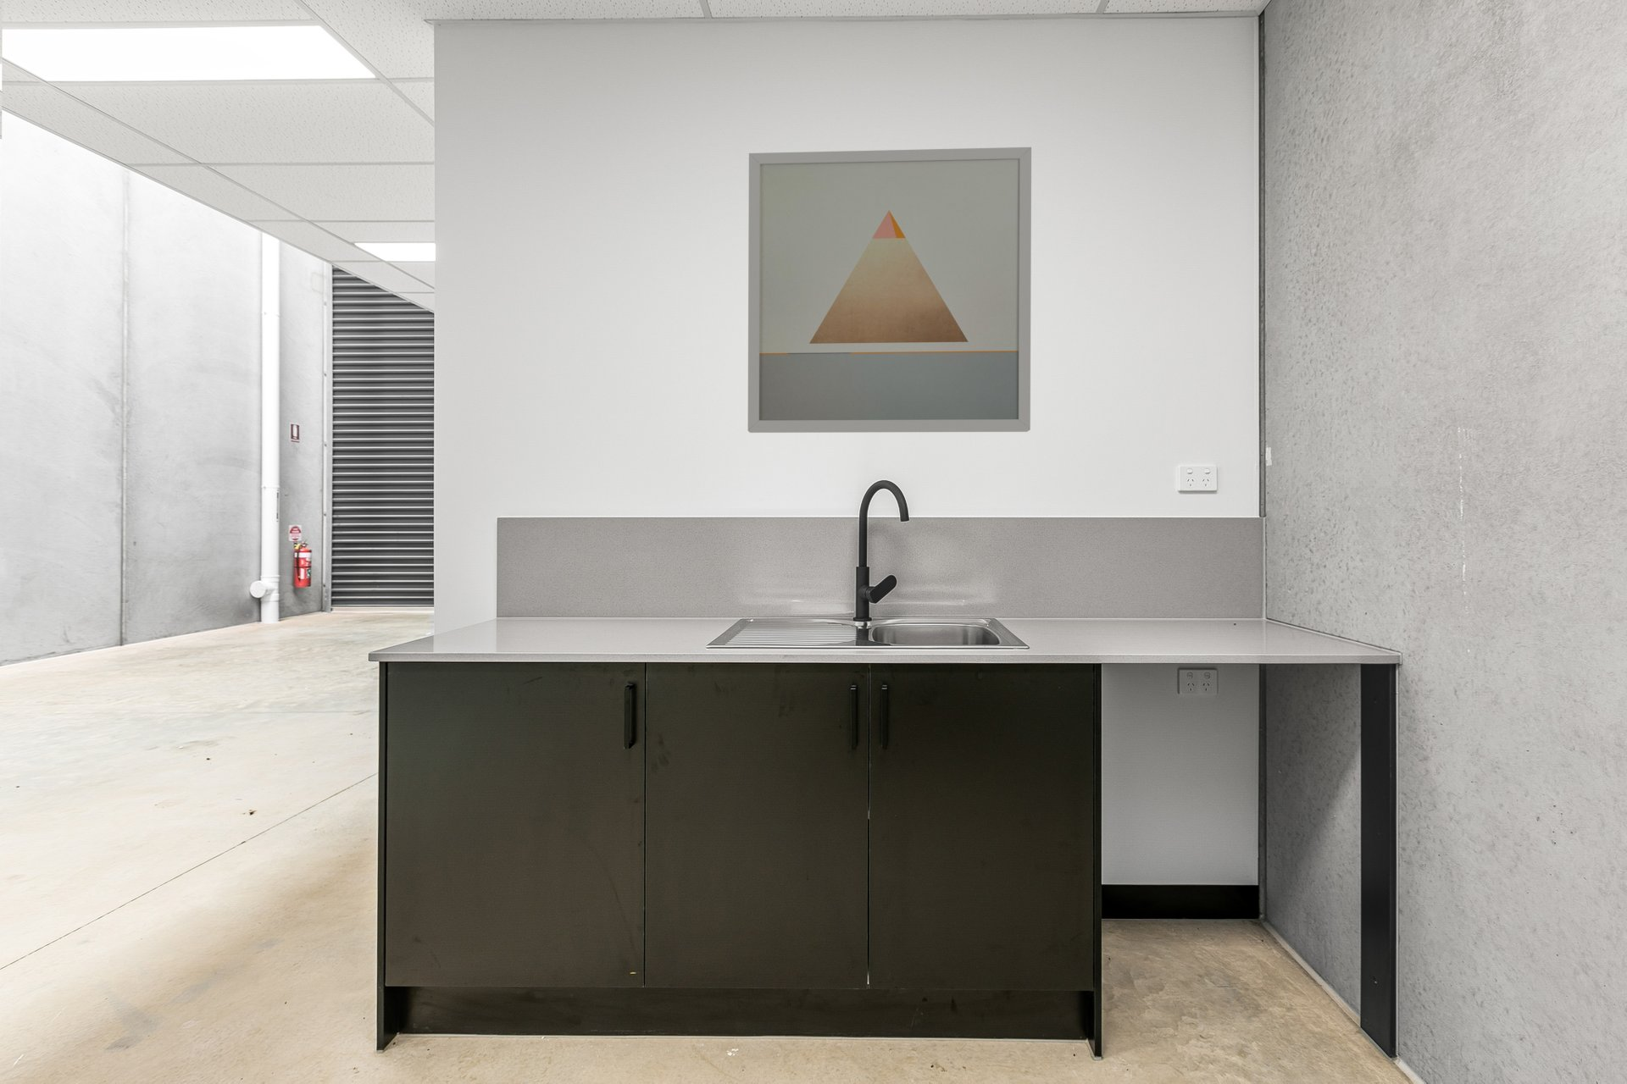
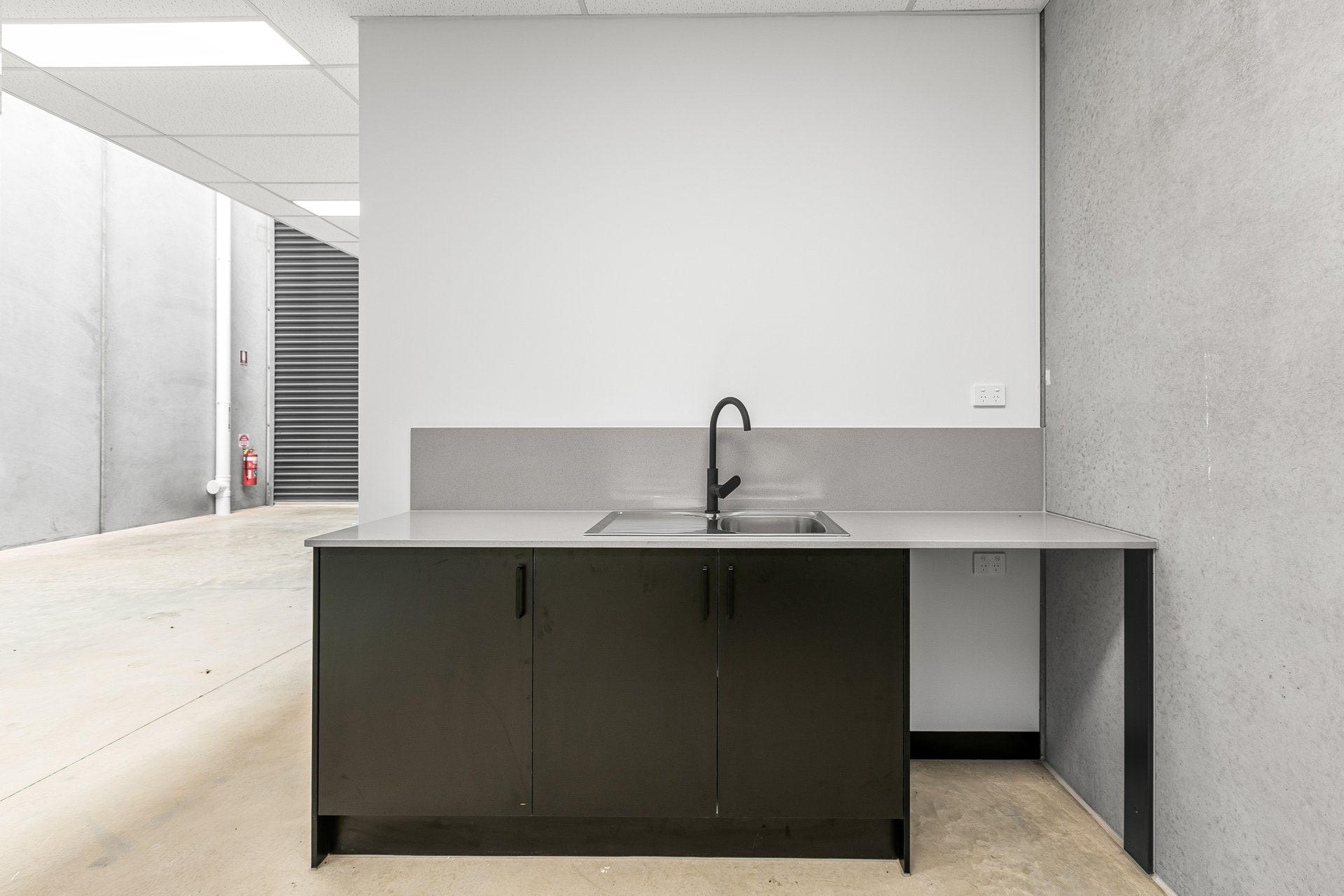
- wall art (889, 292)
